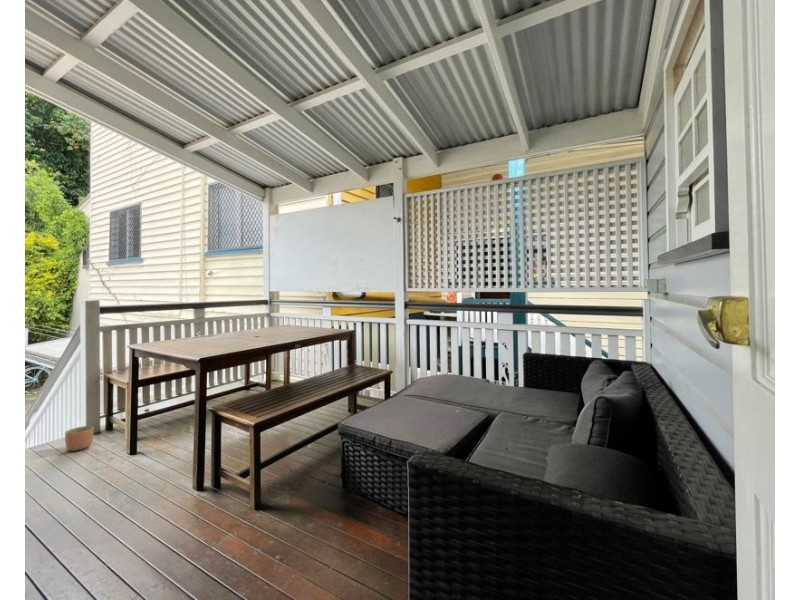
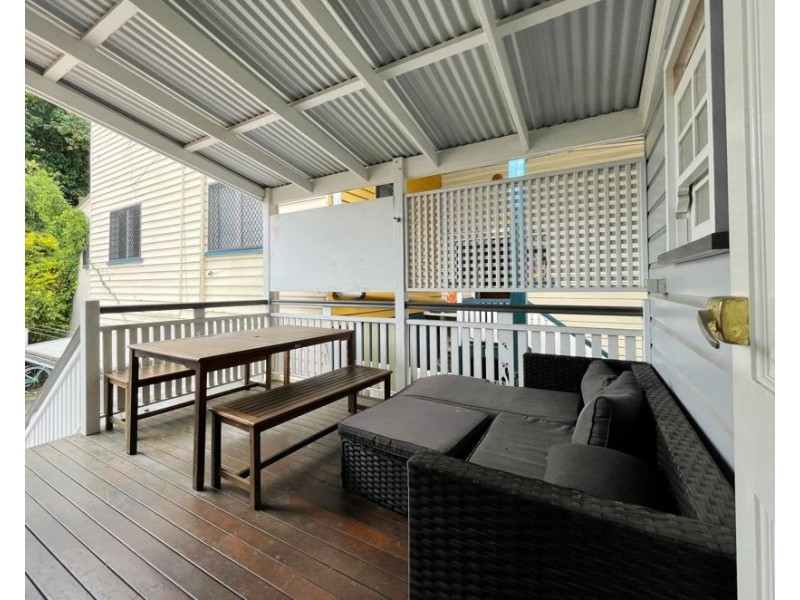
- planter (79, 439)
